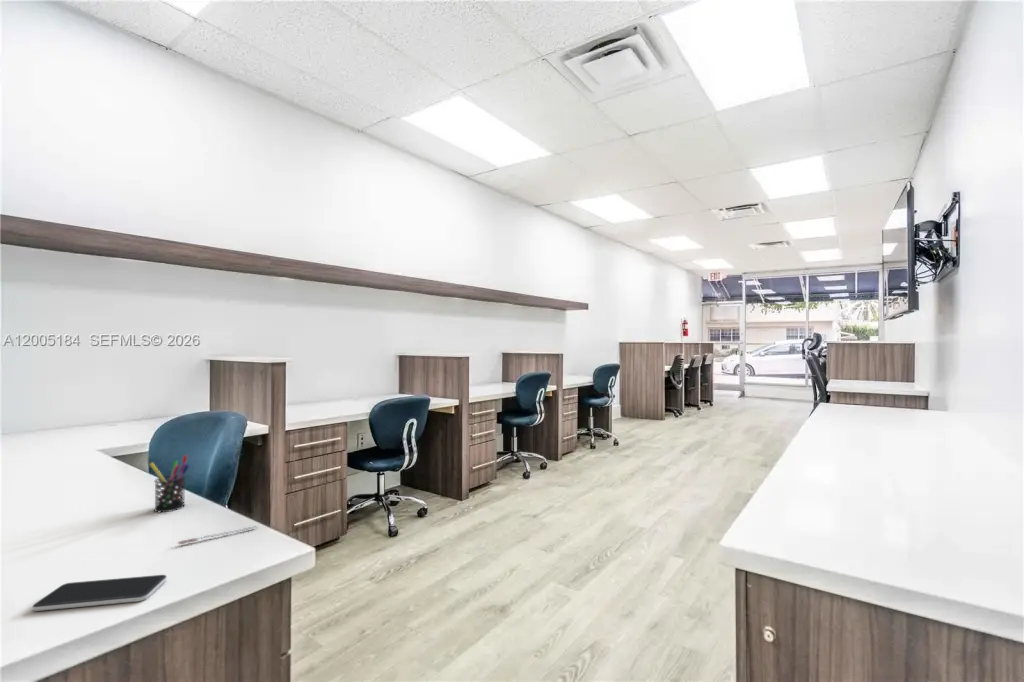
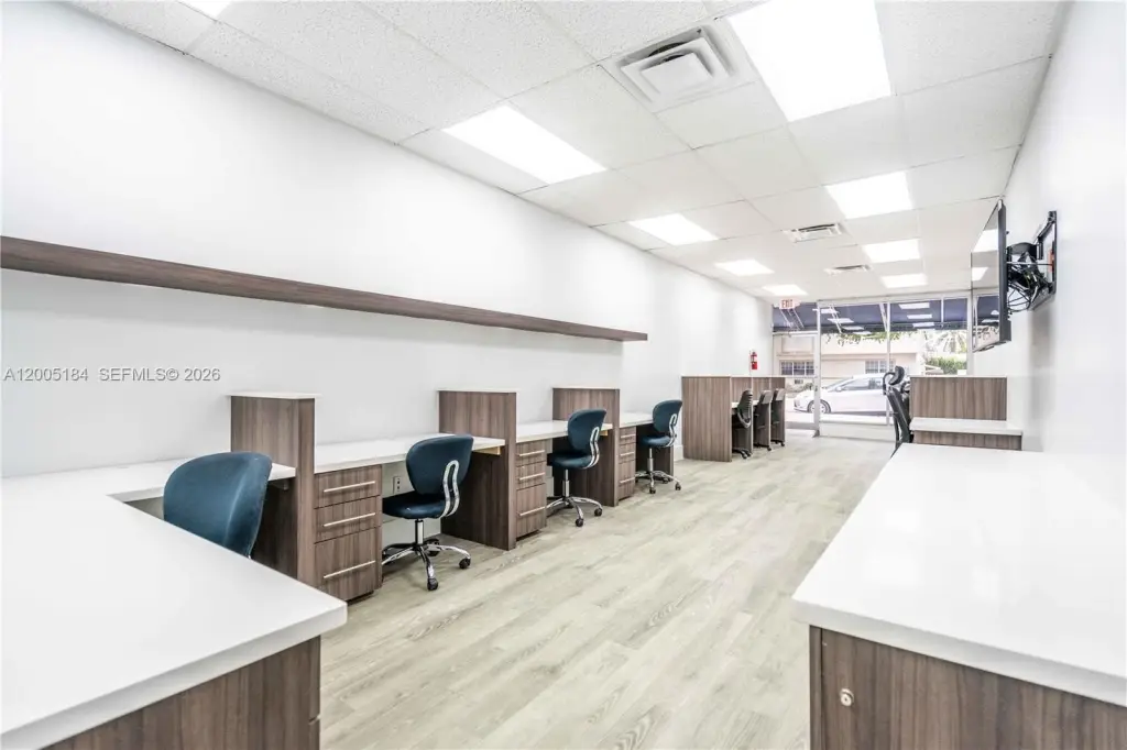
- pen (219, 534)
- smartphone (103, 591)
- pen holder (172, 481)
